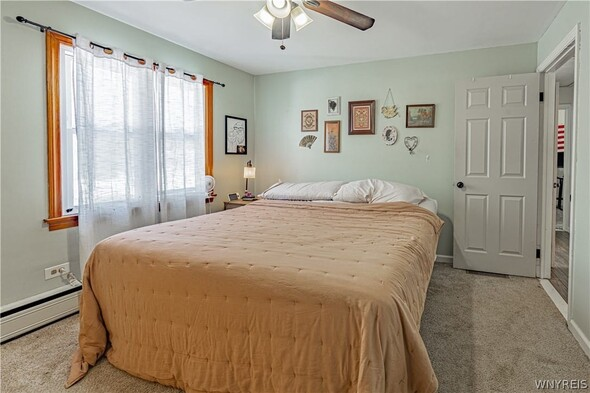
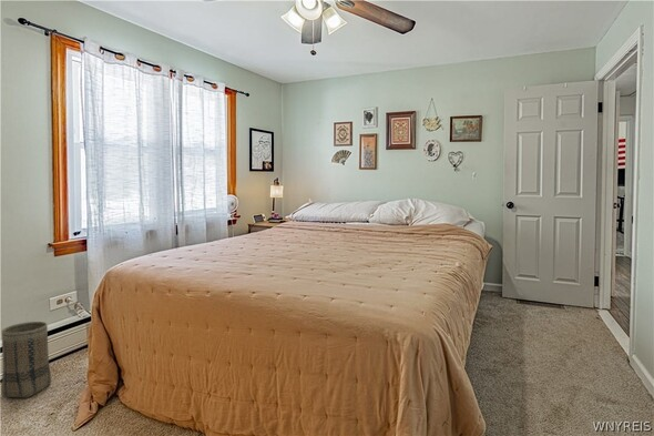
+ basket (25, 358)
